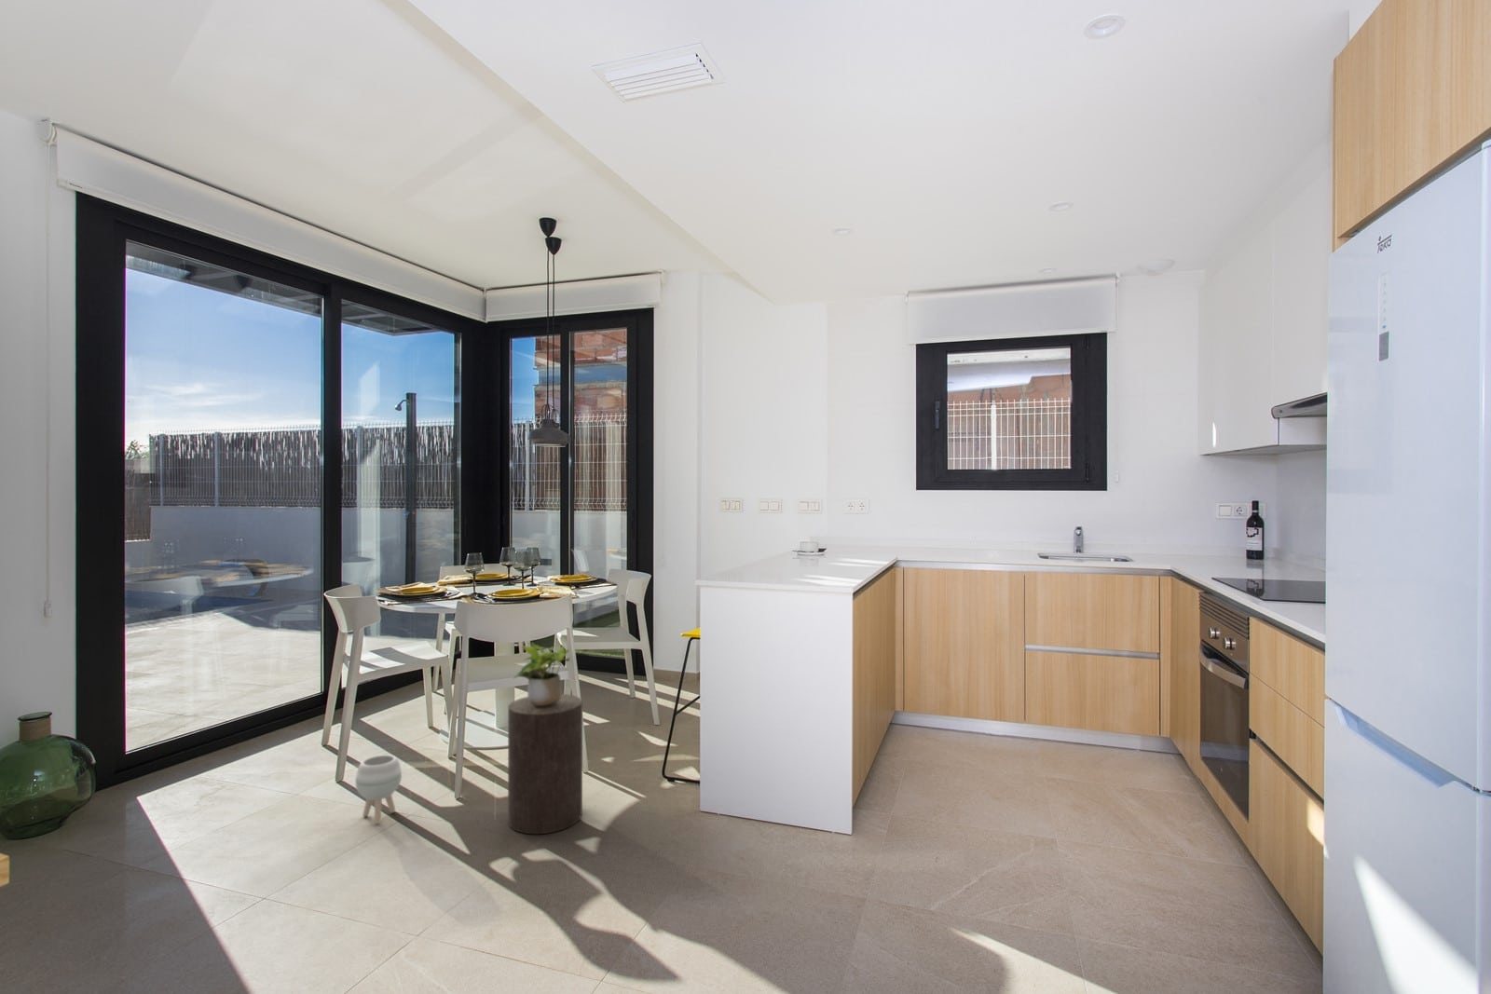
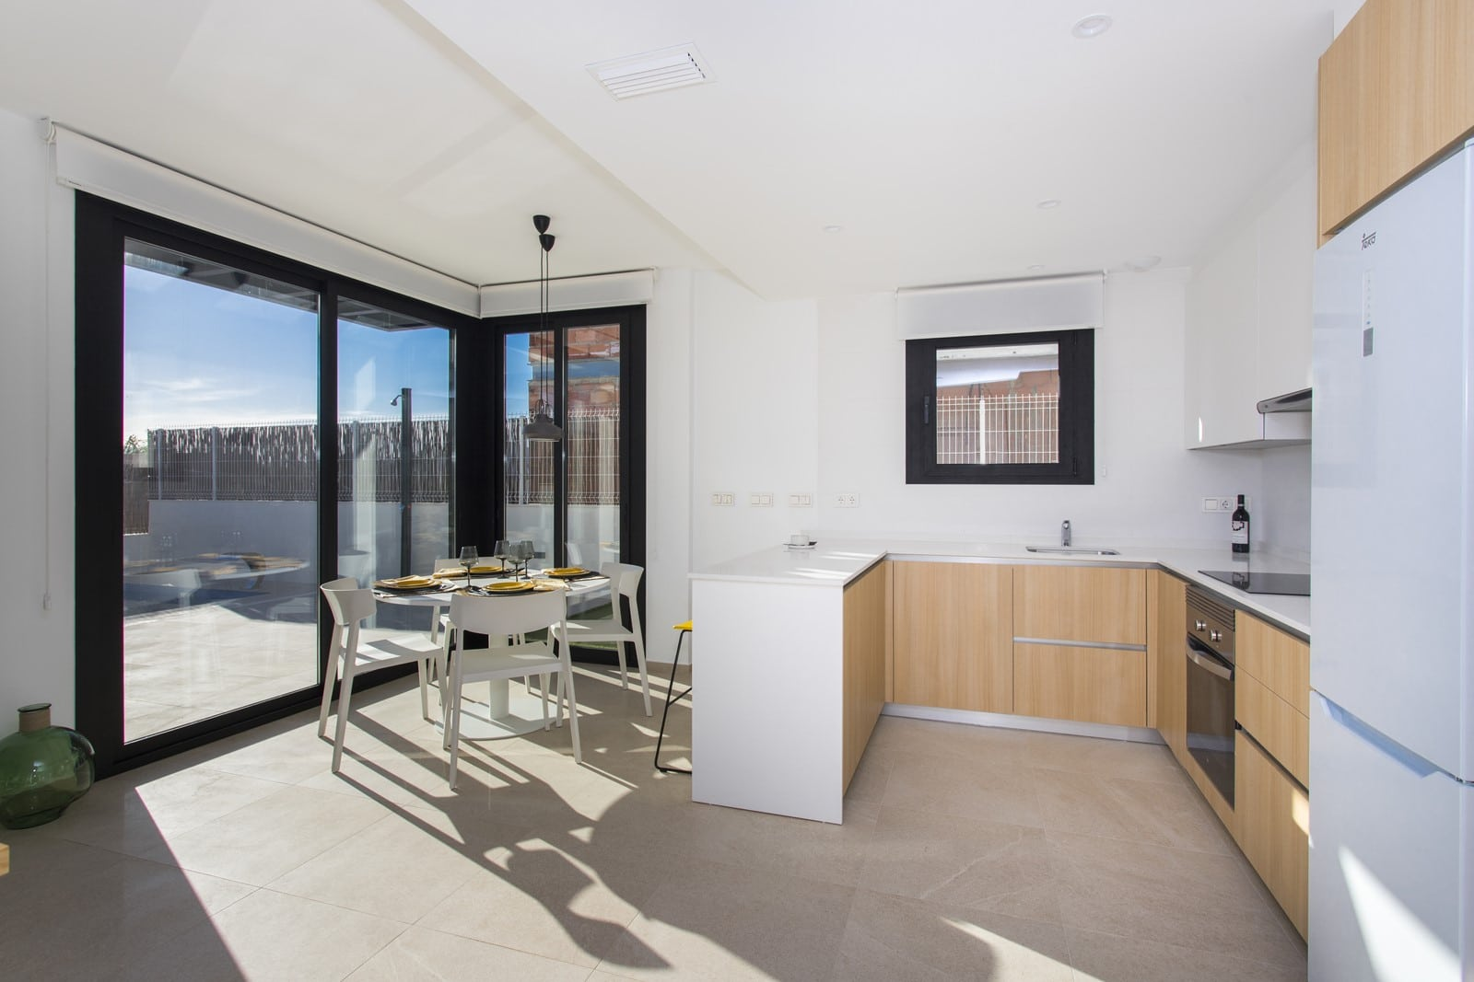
- stool (545, 760)
- potted plant (540, 671)
- planter (378, 788)
